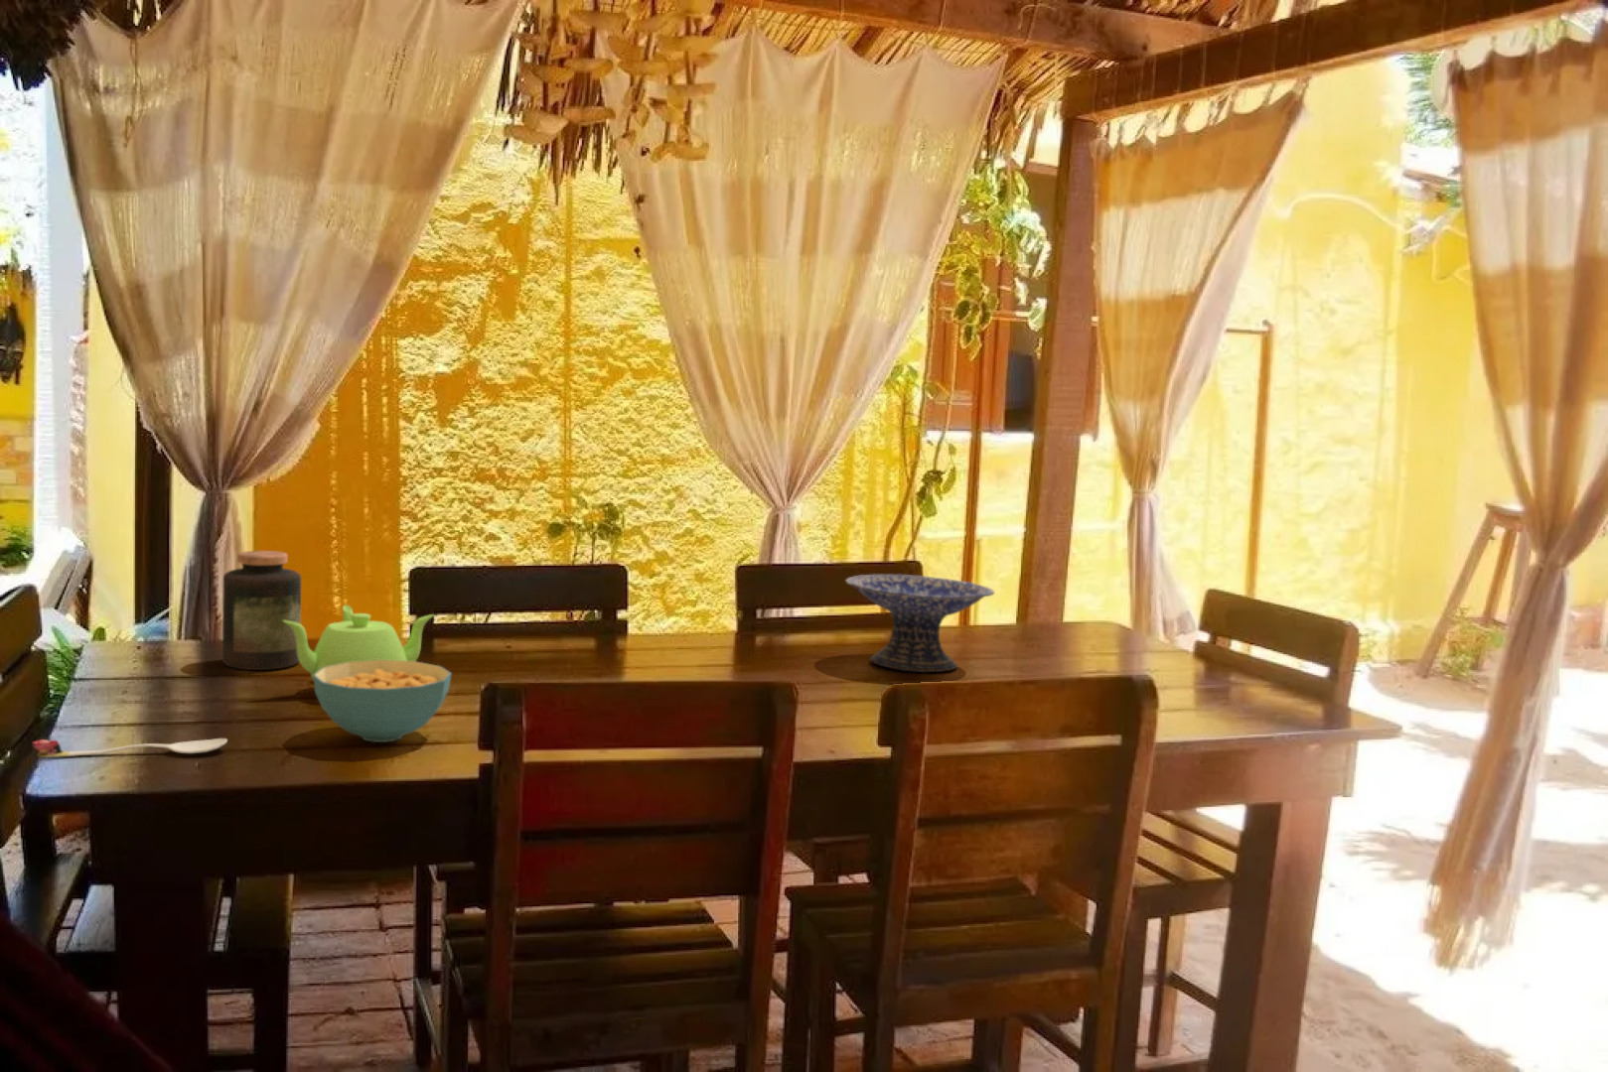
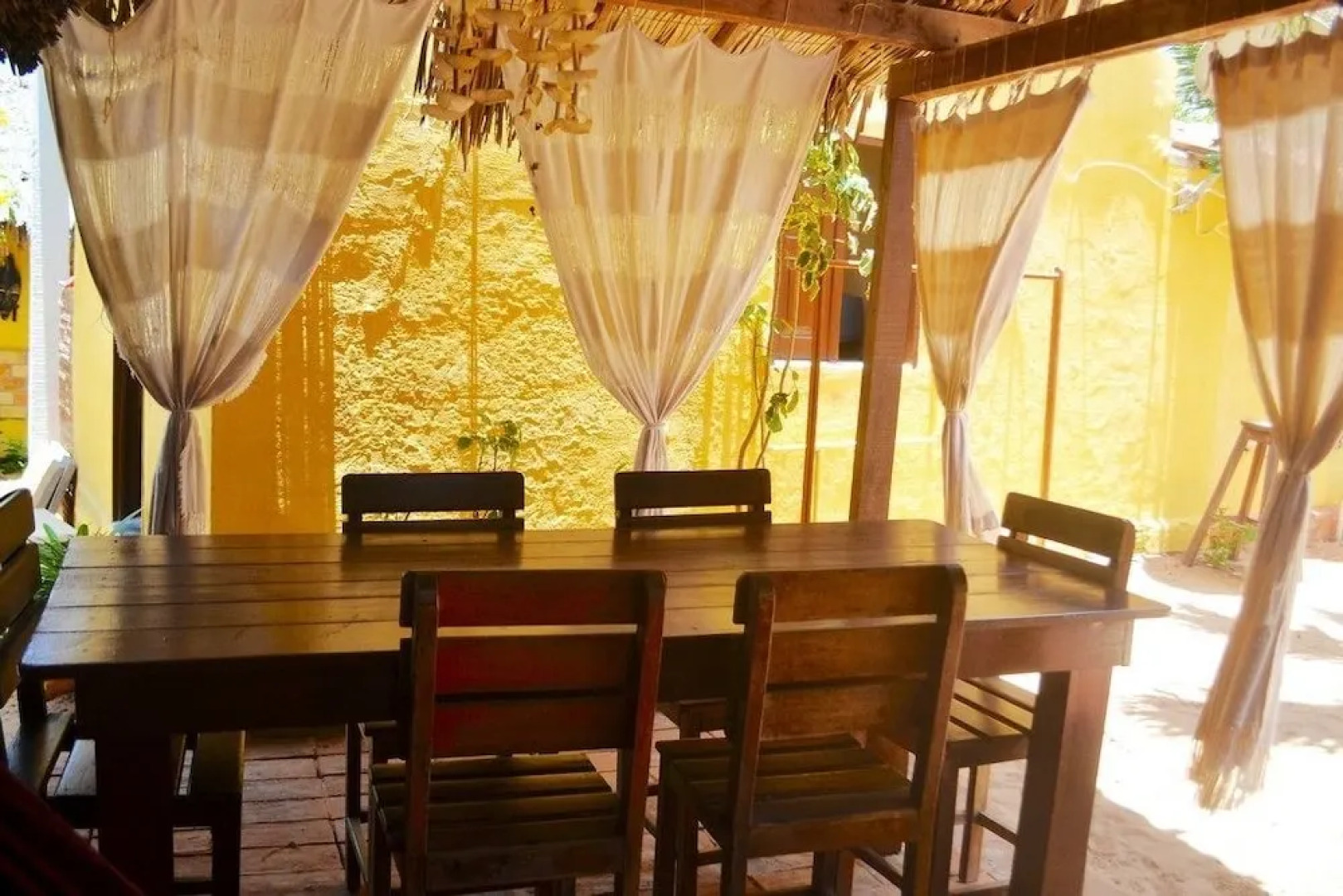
- cereal bowl (382, 705)
- spoon (131, 745)
- jar (262, 608)
- teapot (357, 650)
- decorative bowl (917, 623)
